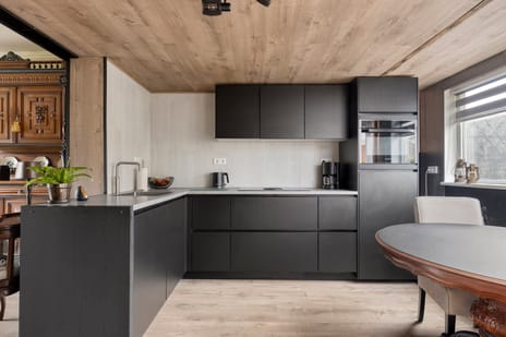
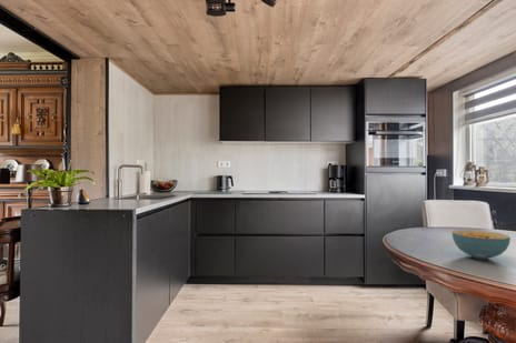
+ cereal bowl (479, 245)
